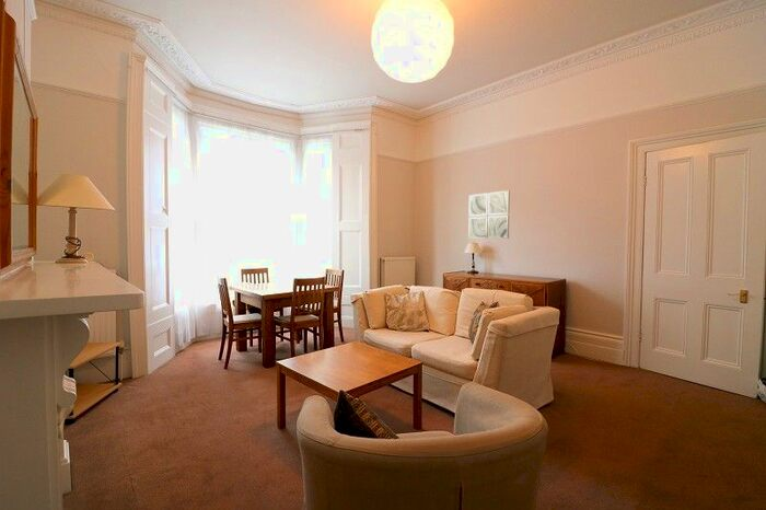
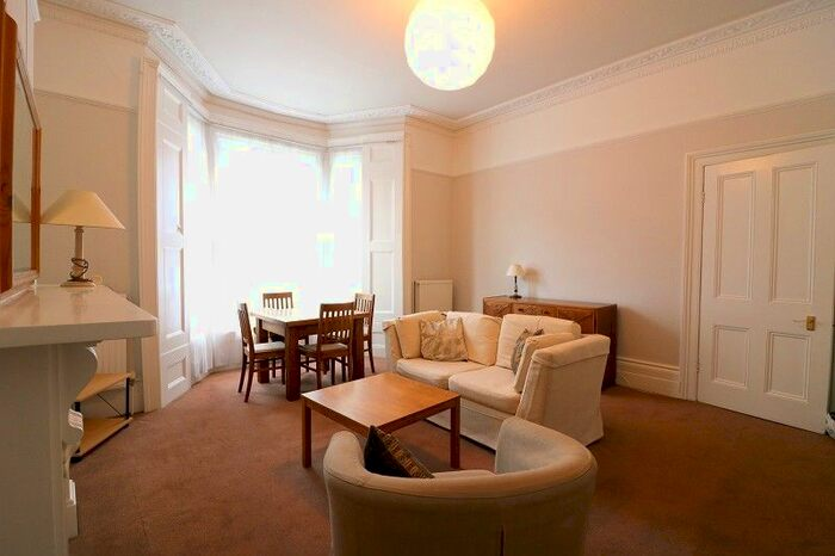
- wall art (488, 215)
